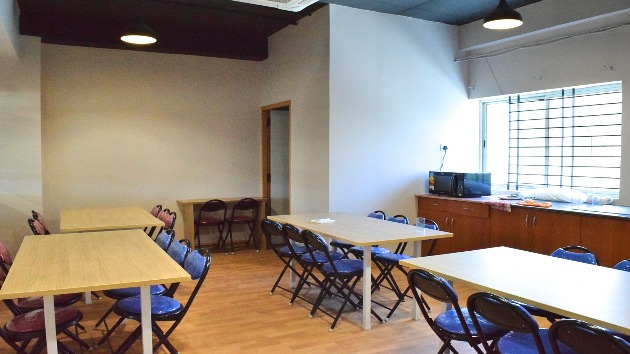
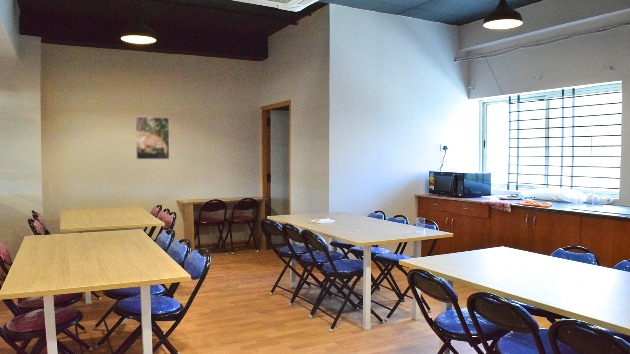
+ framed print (152, 138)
